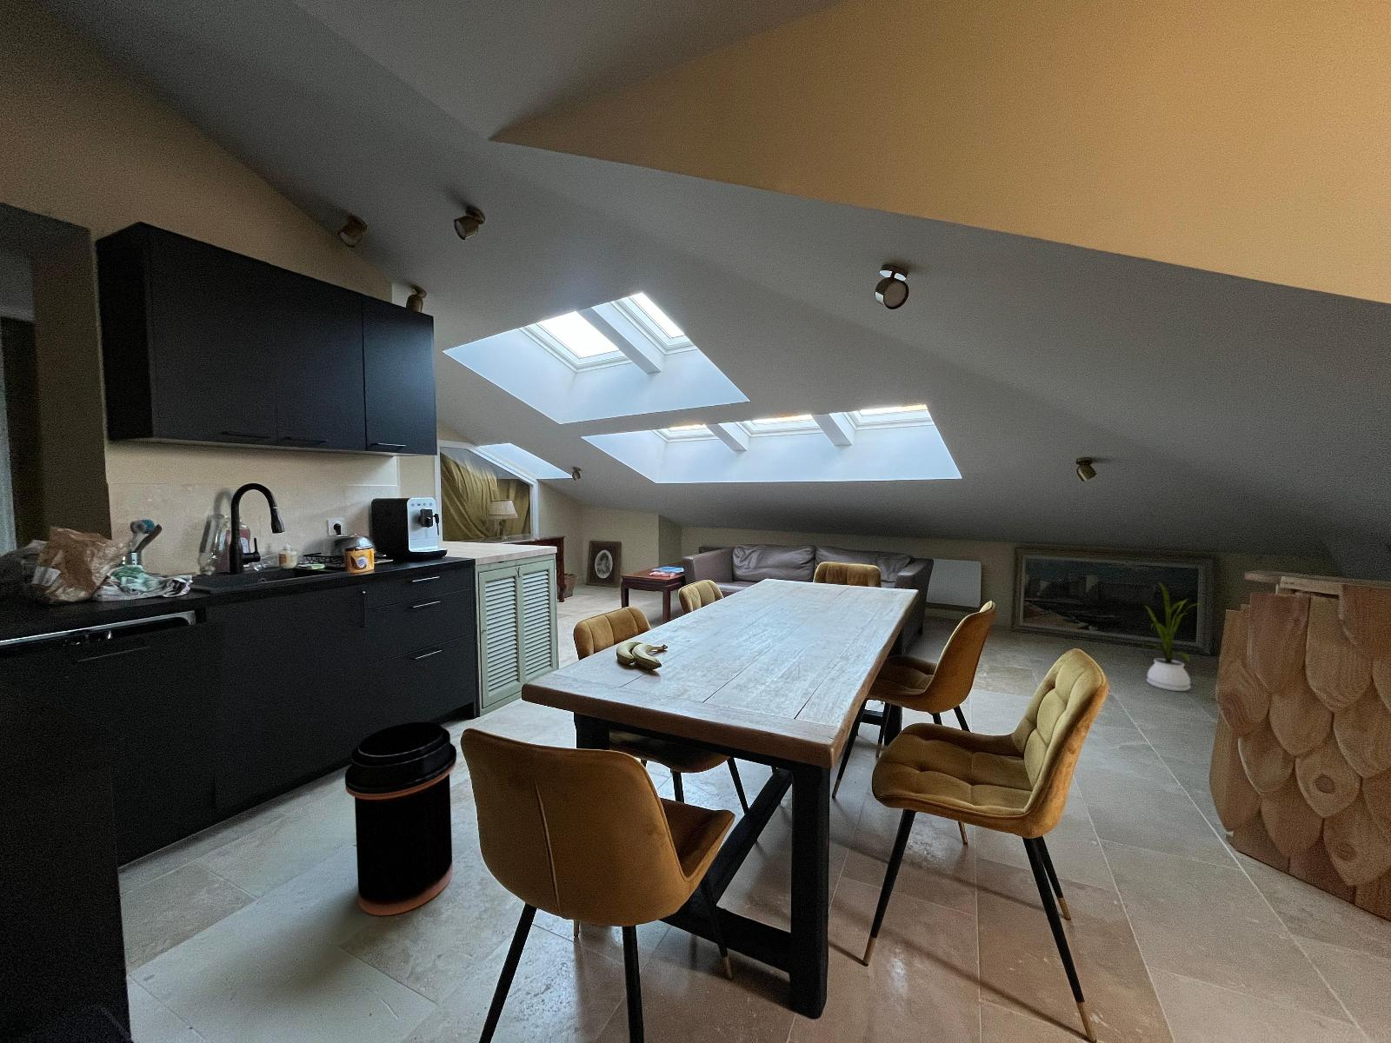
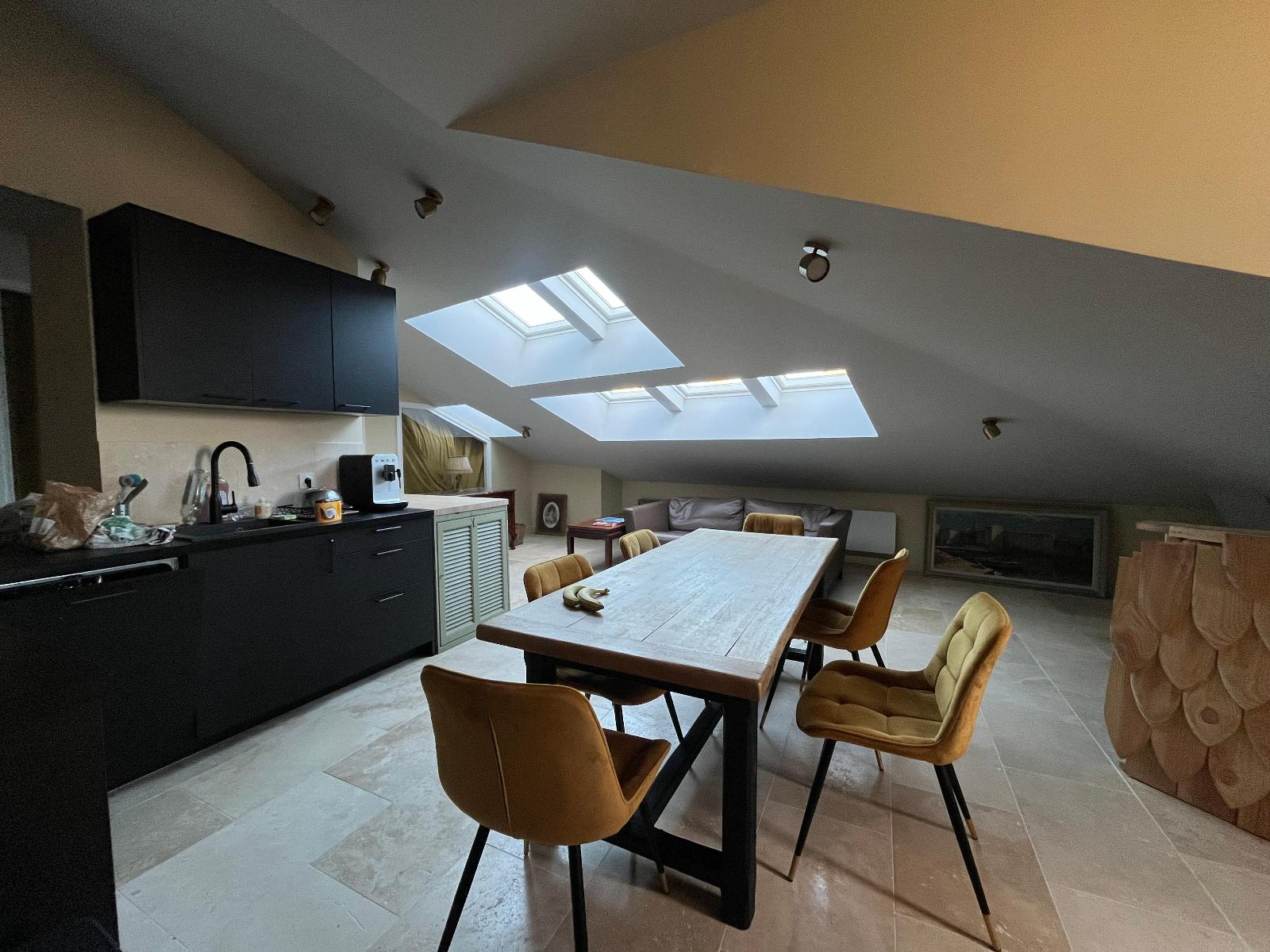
- house plant (1170, 635)
- trash can (404, 810)
